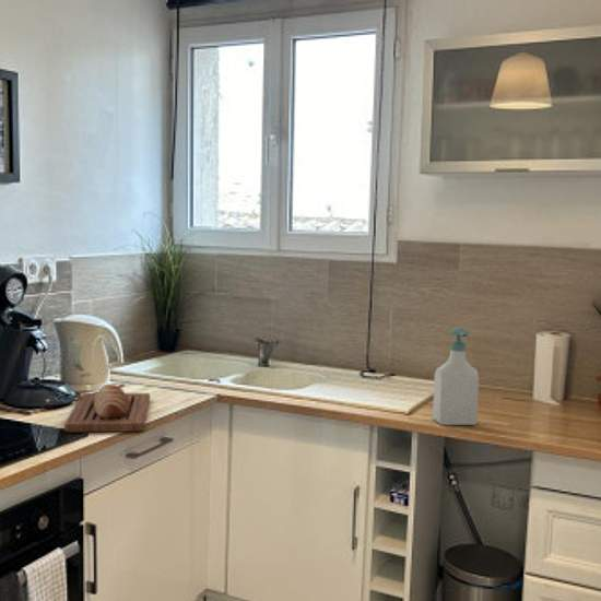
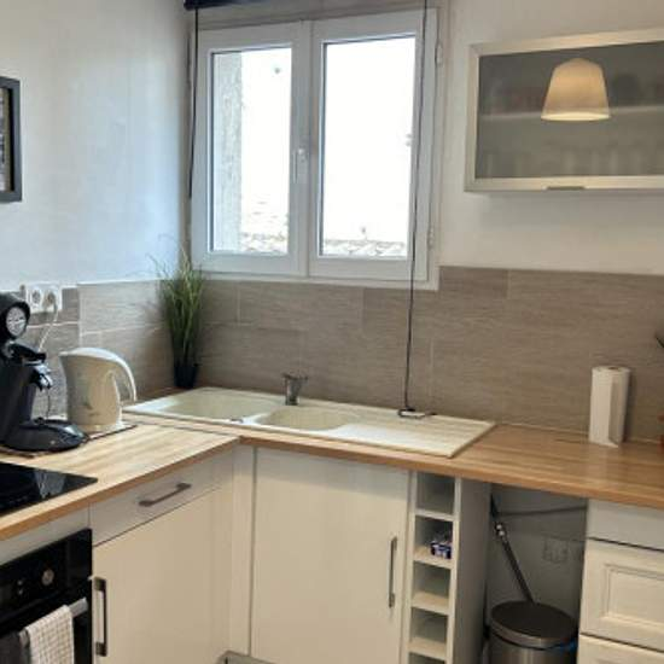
- bread loaf (110, 403)
- soap bottle (457, 375)
